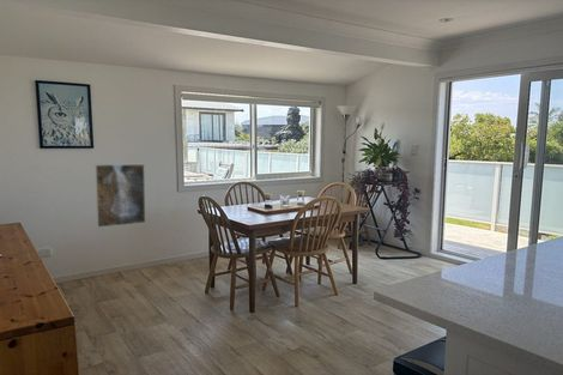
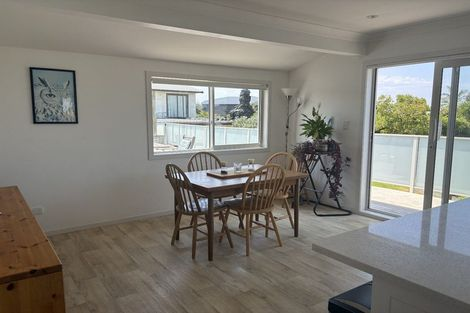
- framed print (121, 194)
